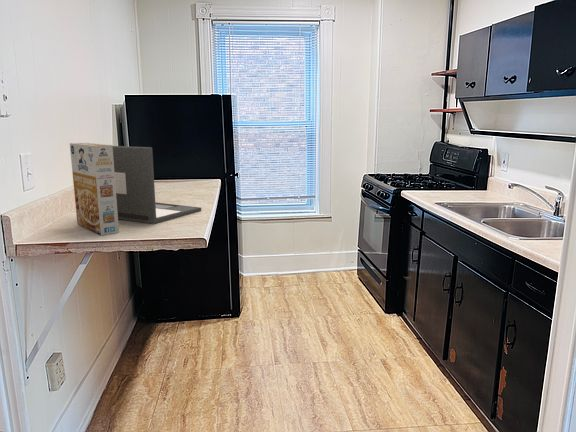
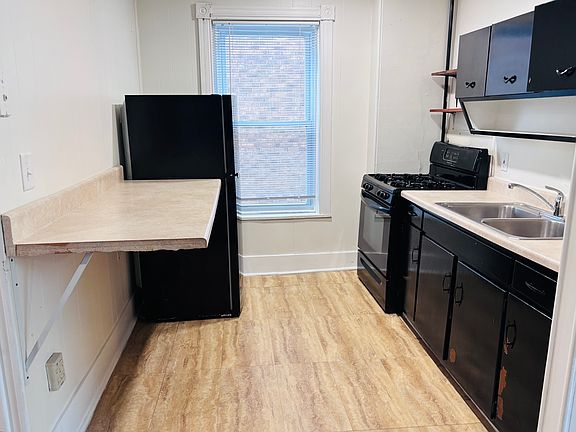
- cereal box (93, 187)
- laptop (145, 179)
